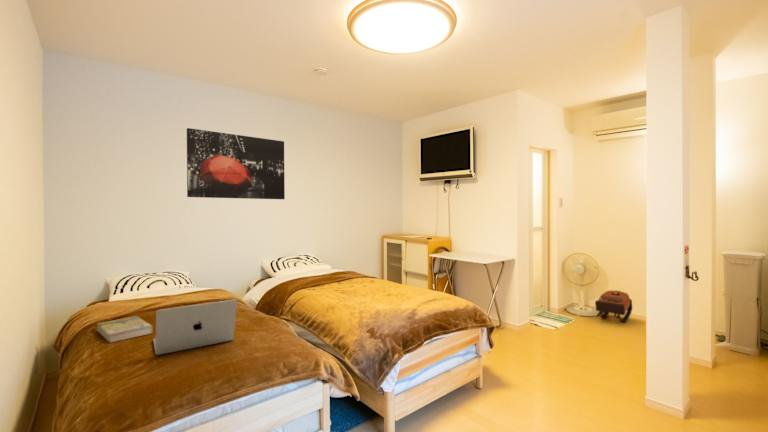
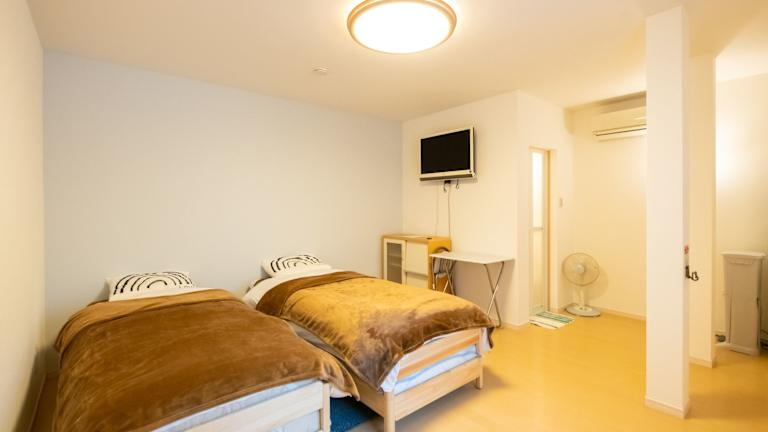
- wall art (239, 166)
- laptop (194, 320)
- backpack (613, 306)
- book (124, 328)
